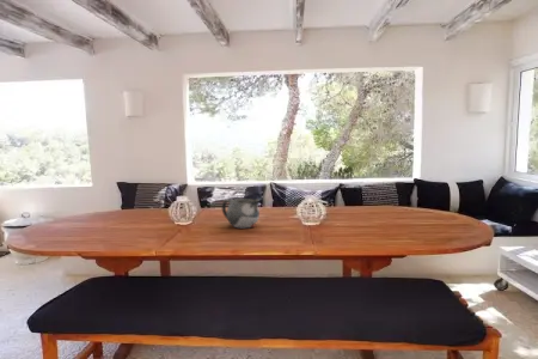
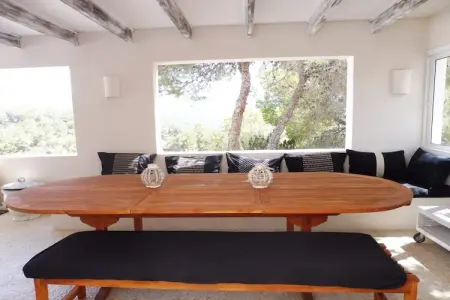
- teapot (240, 211)
